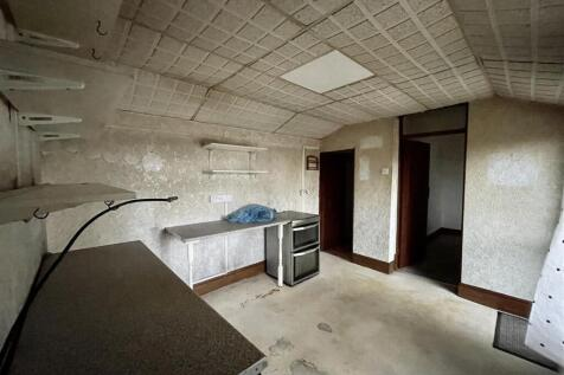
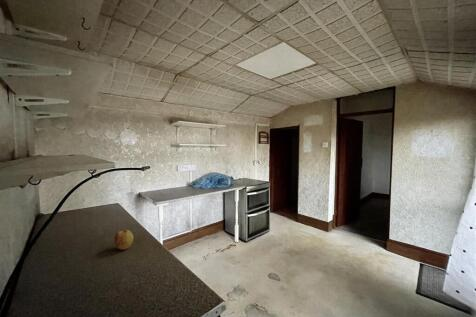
+ apple (124, 239)
